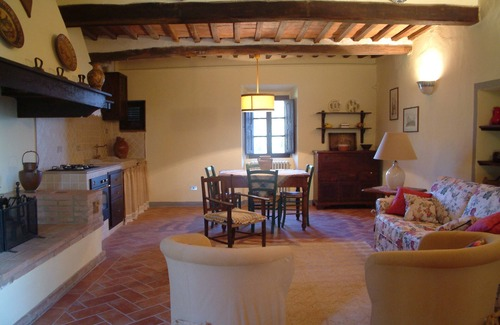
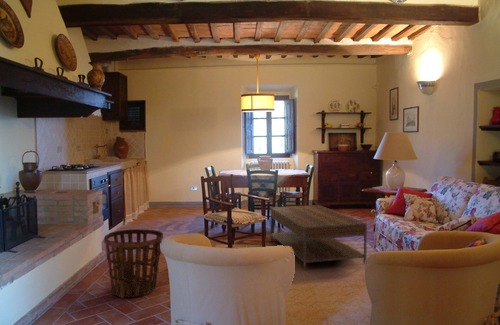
+ basket (134, 262)
+ coffee table (314, 232)
